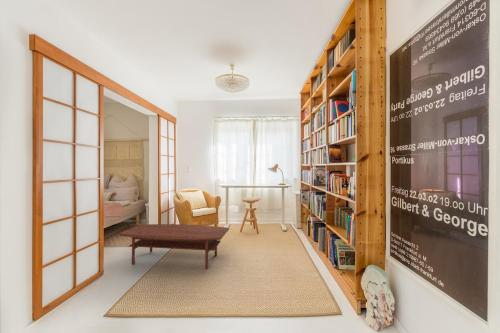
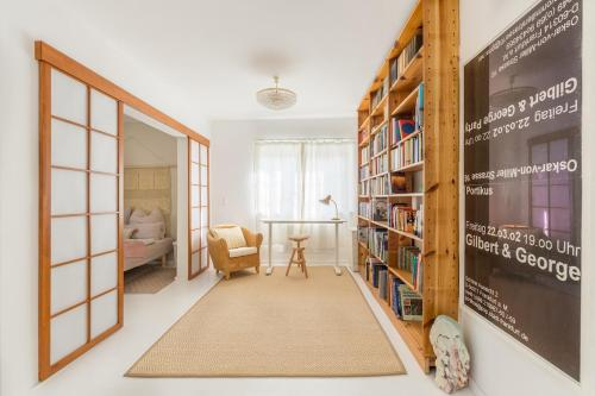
- coffee table (176, 245)
